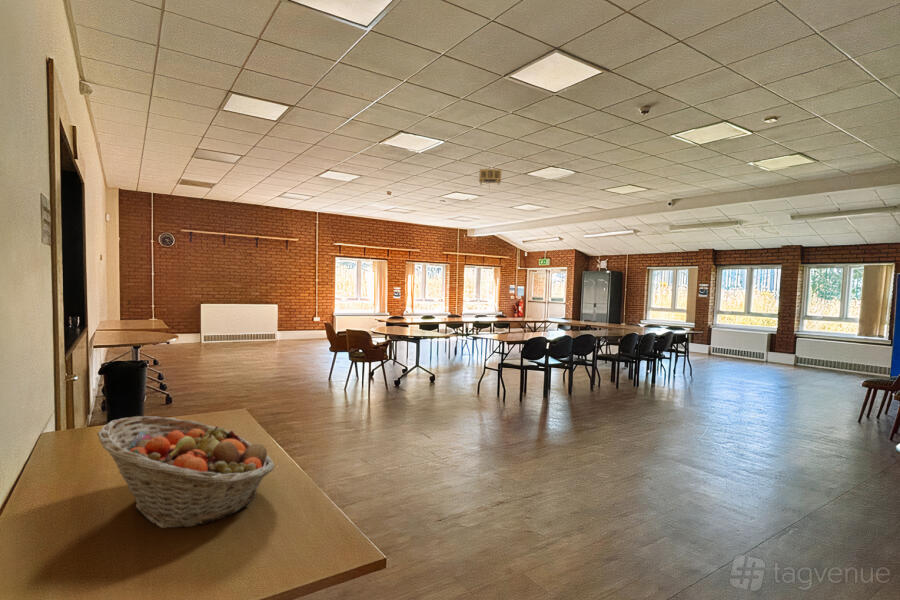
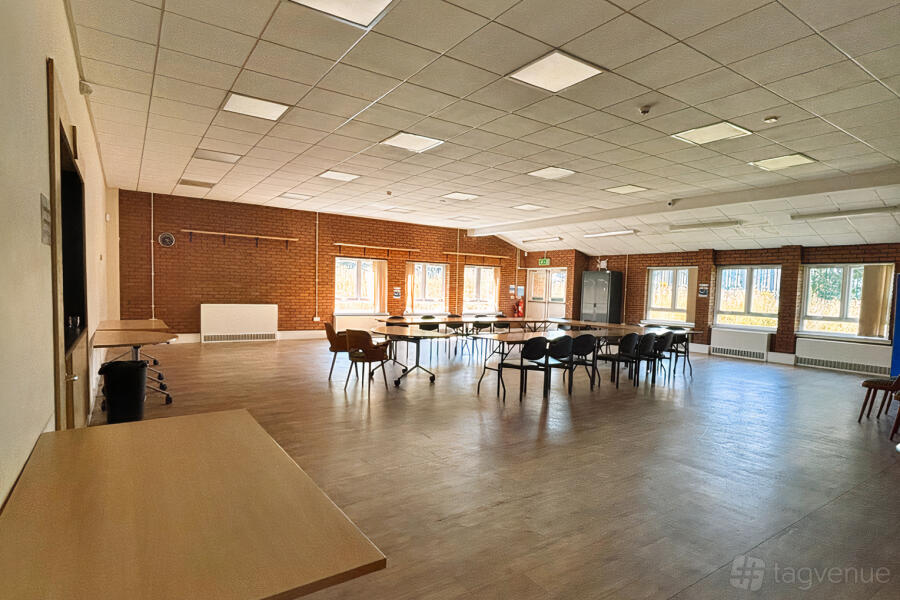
- projector (490, 178)
- fruit basket (190, 459)
